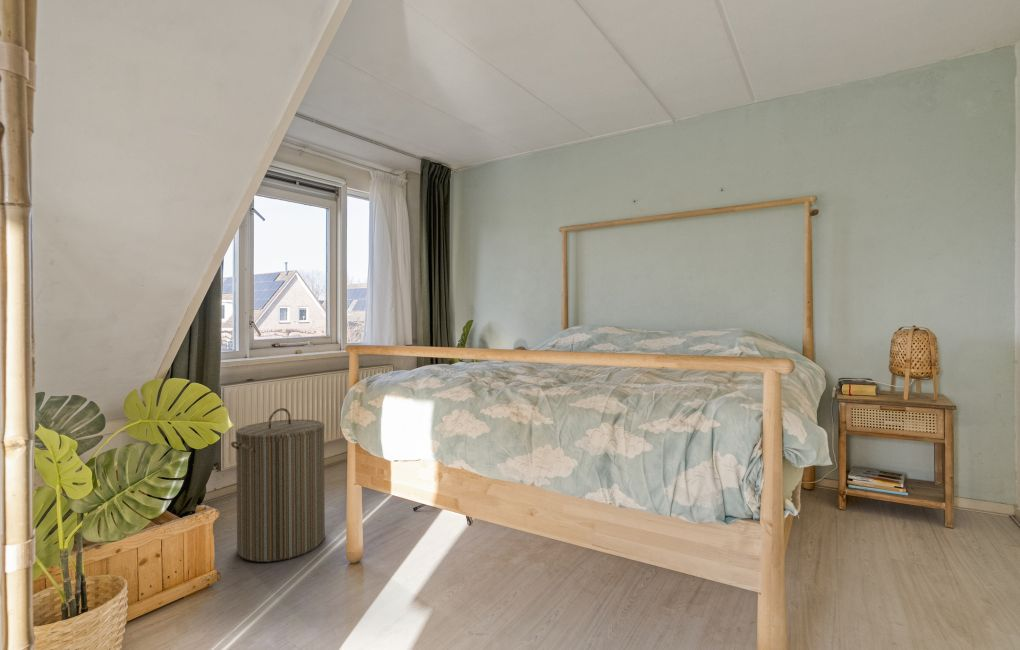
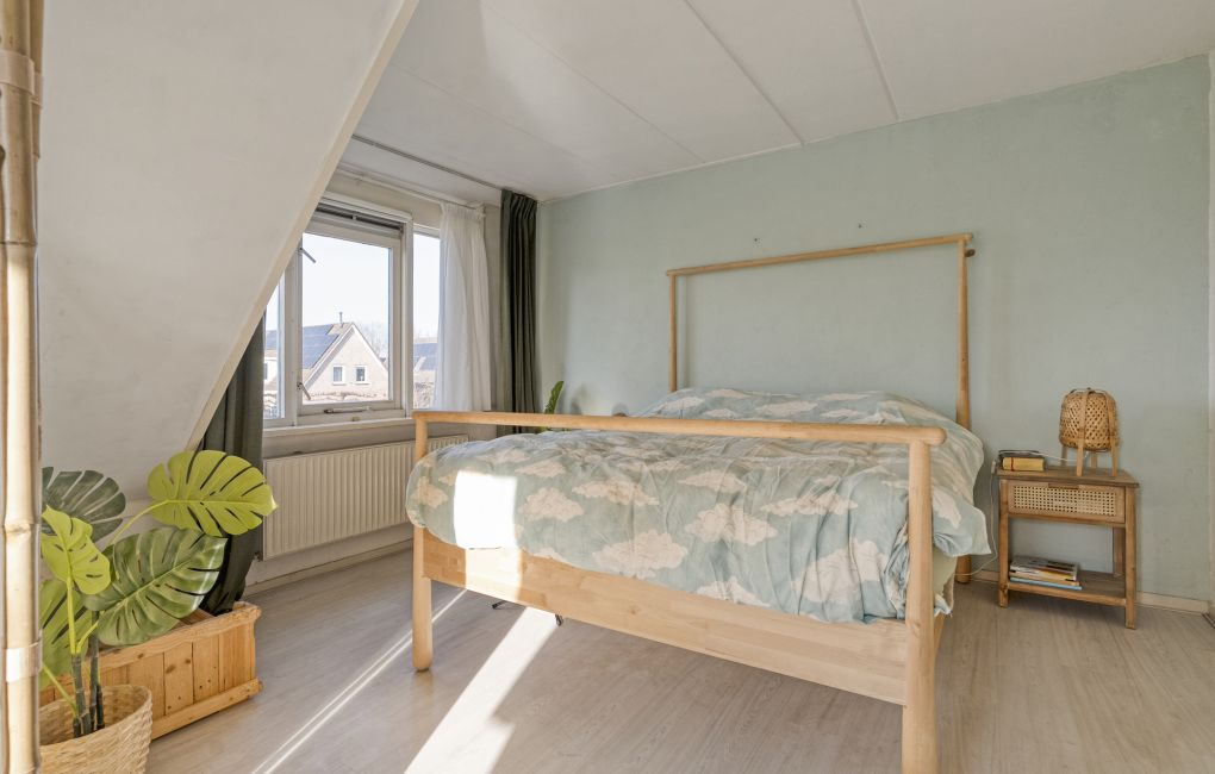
- laundry hamper (282, 475)
